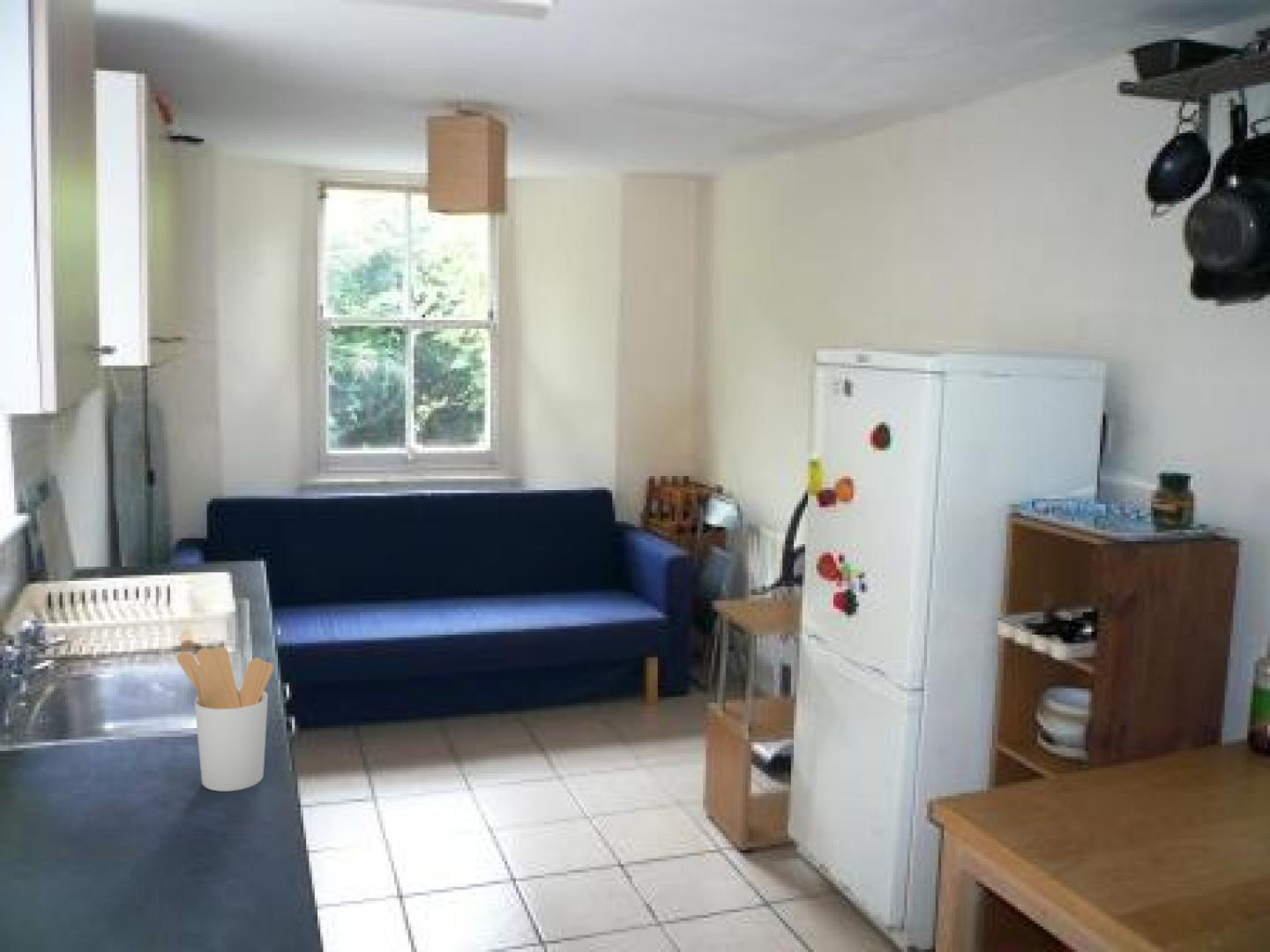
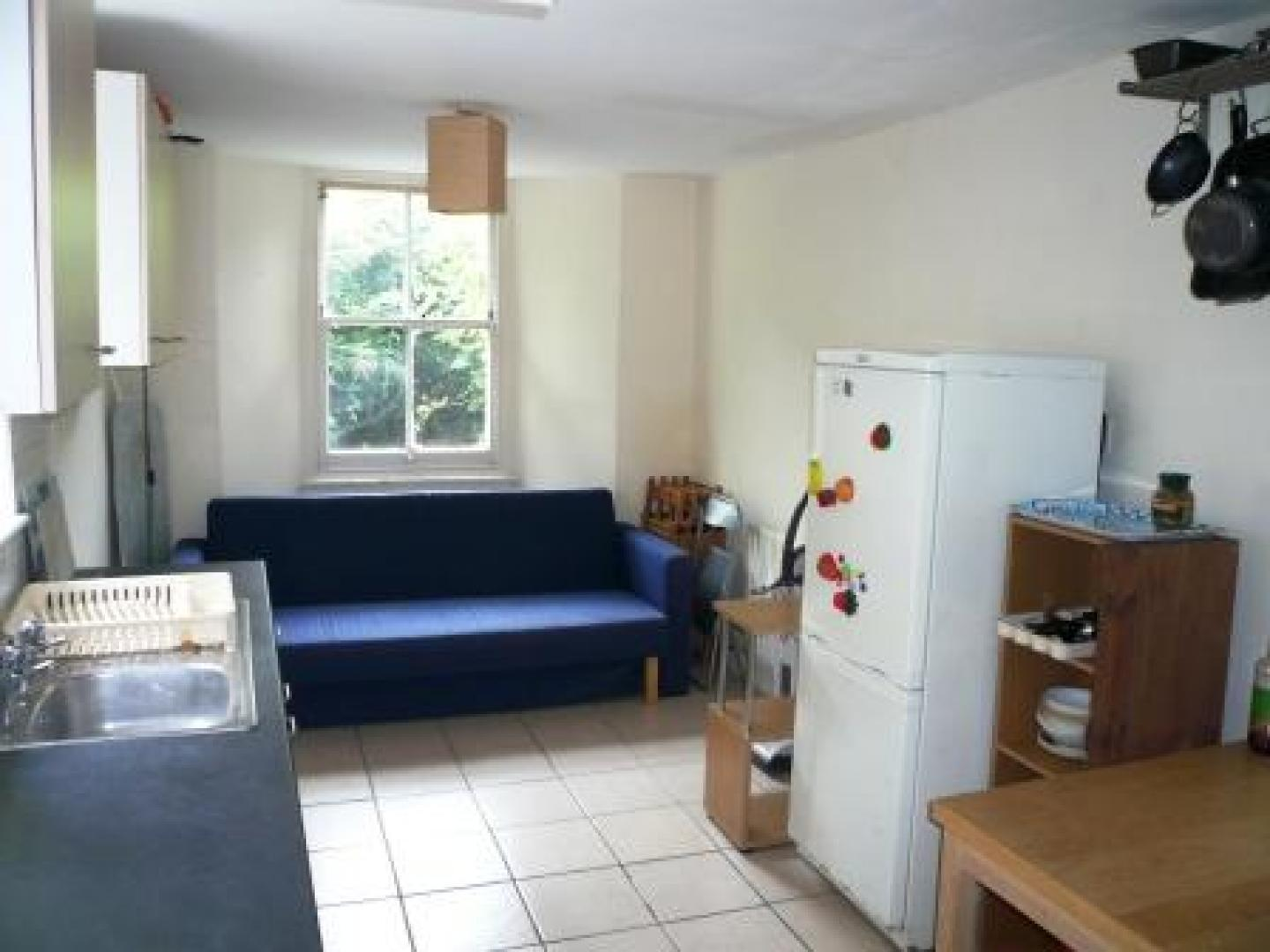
- utensil holder (222, 714)
